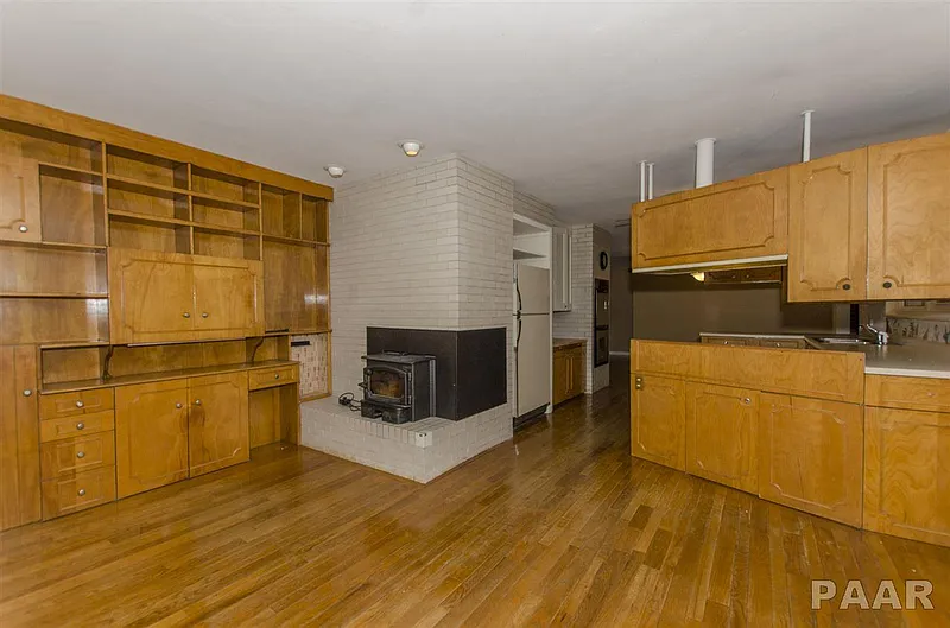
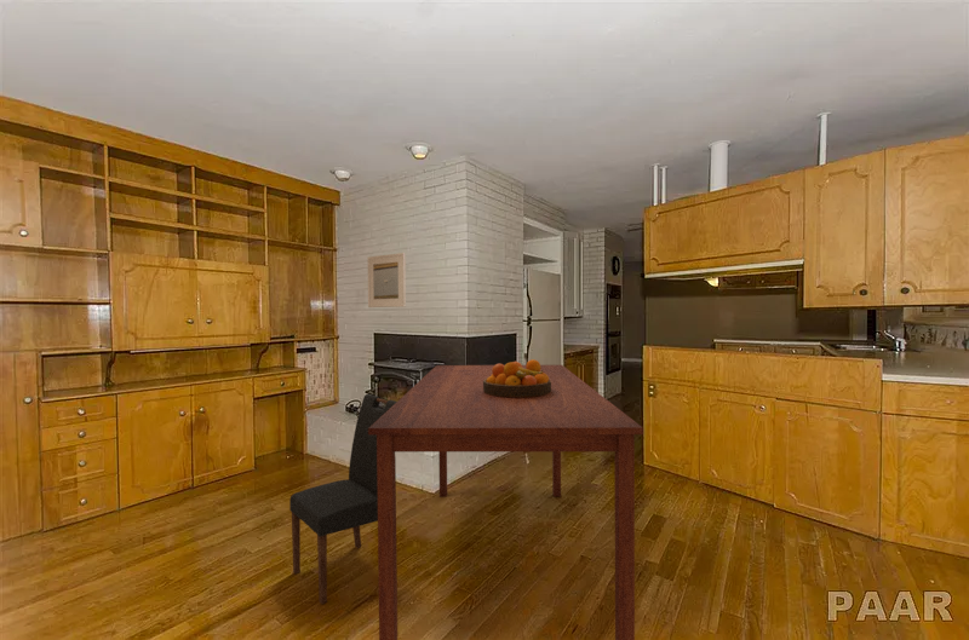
+ fruit bowl (516, 375)
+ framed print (385, 281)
+ dining table (500, 450)
+ dining chair (348, 486)
